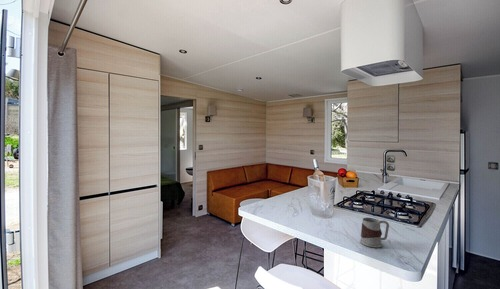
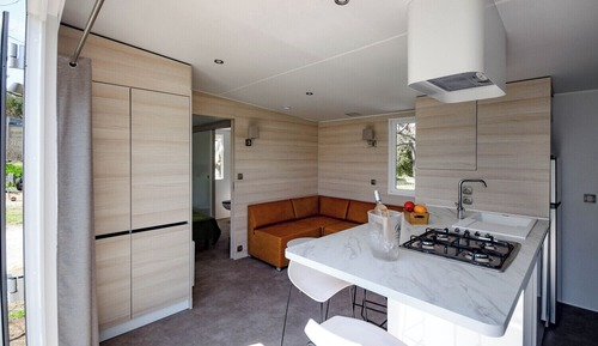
- mug (374, 231)
